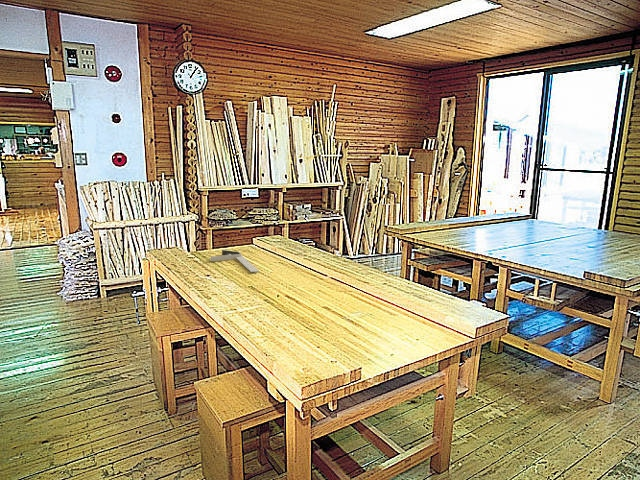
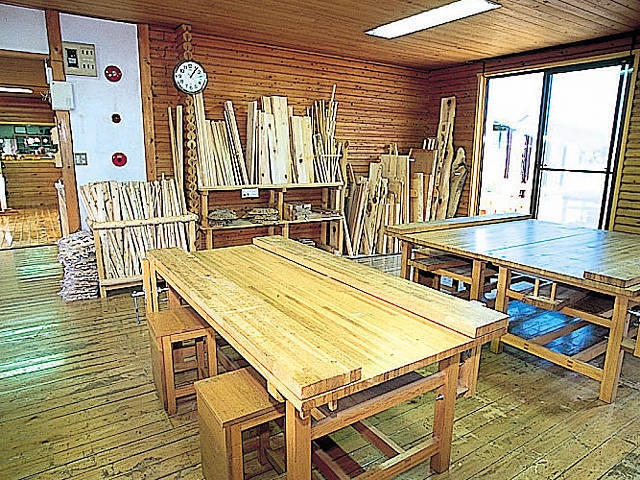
- combination square (230, 259)
